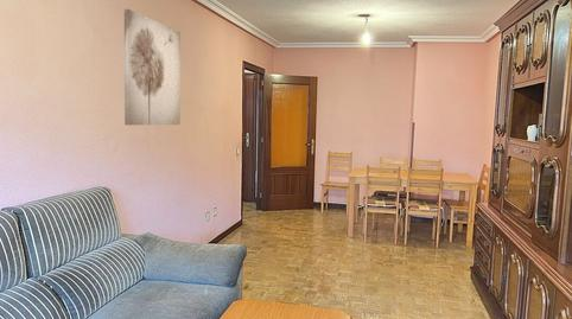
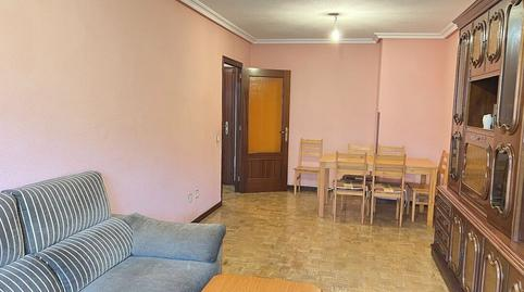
- wall art (154, 74)
